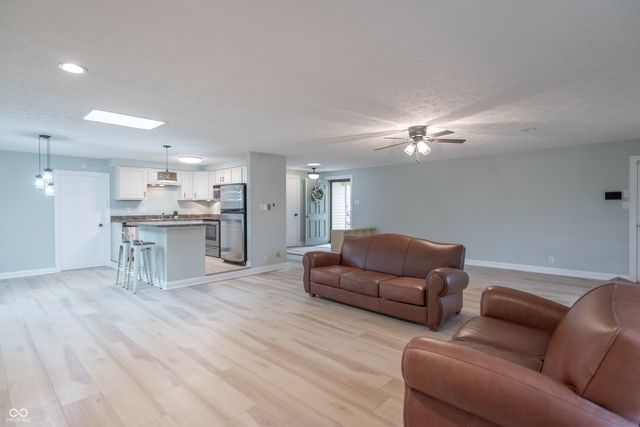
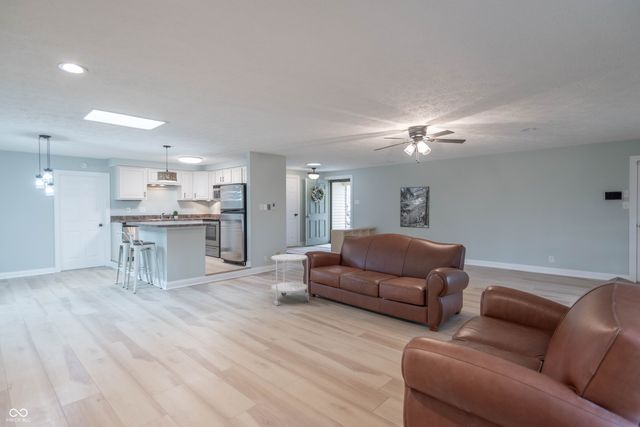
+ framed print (414, 207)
+ side table (288, 282)
